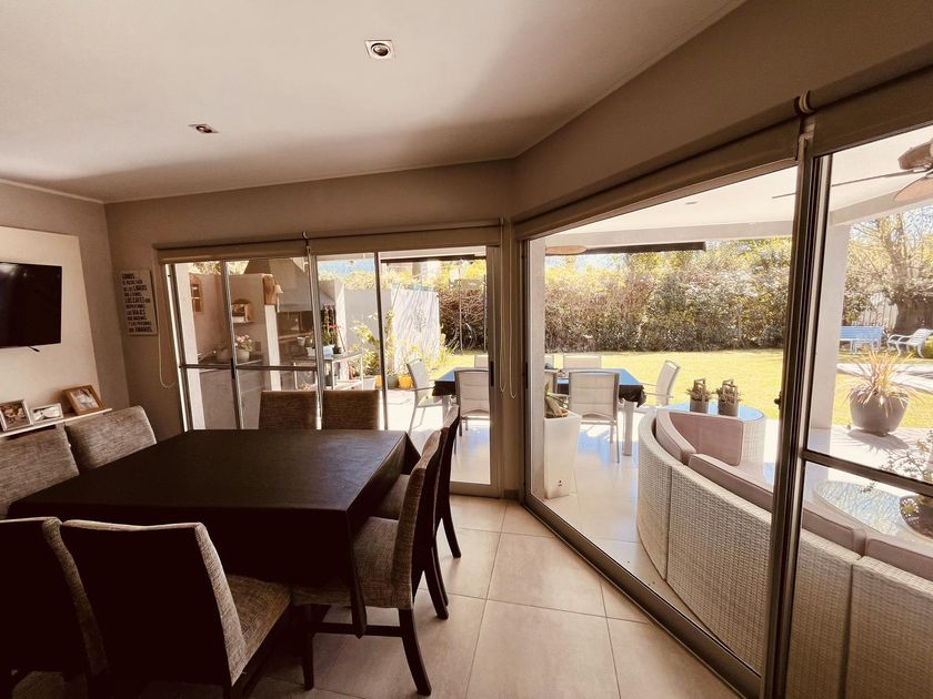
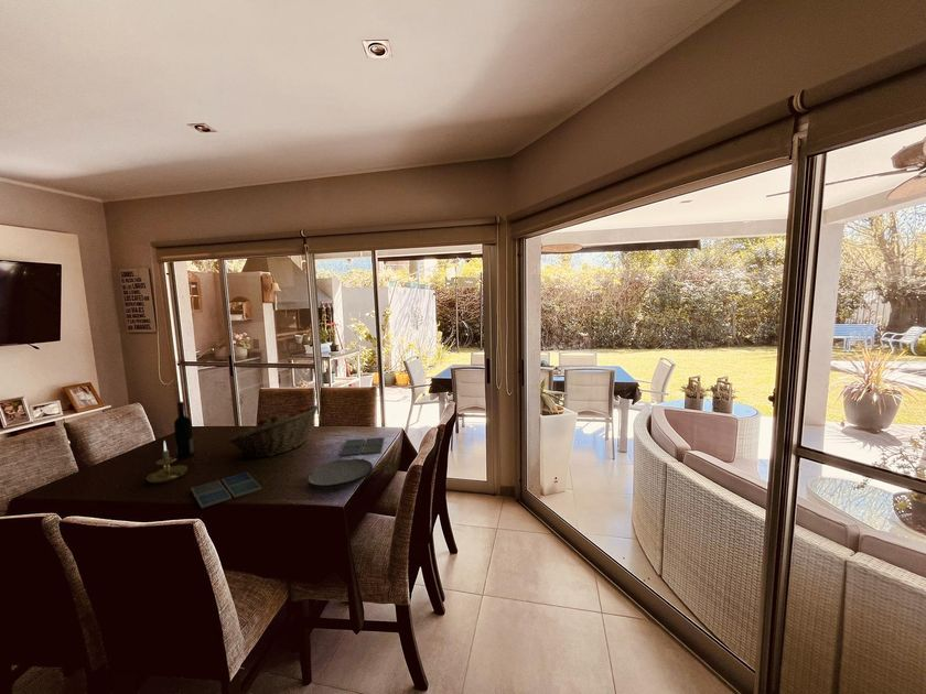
+ candle holder (163, 459)
+ alcohol (183, 429)
+ plate (341, 473)
+ drink coaster (226, 487)
+ fruit basket (278, 429)
+ drink coaster (362, 445)
